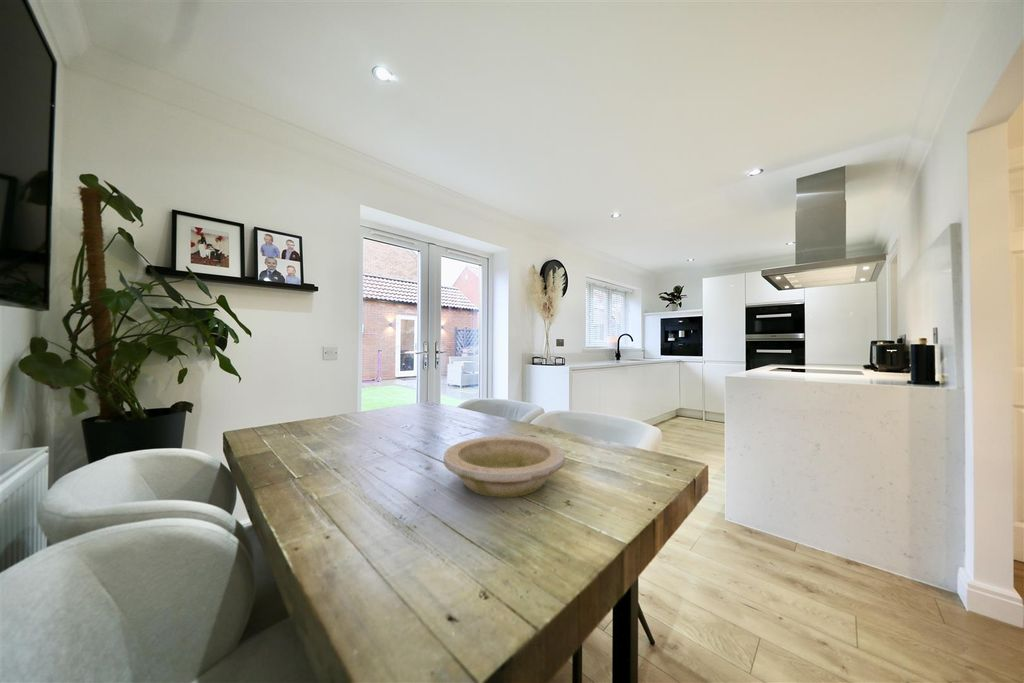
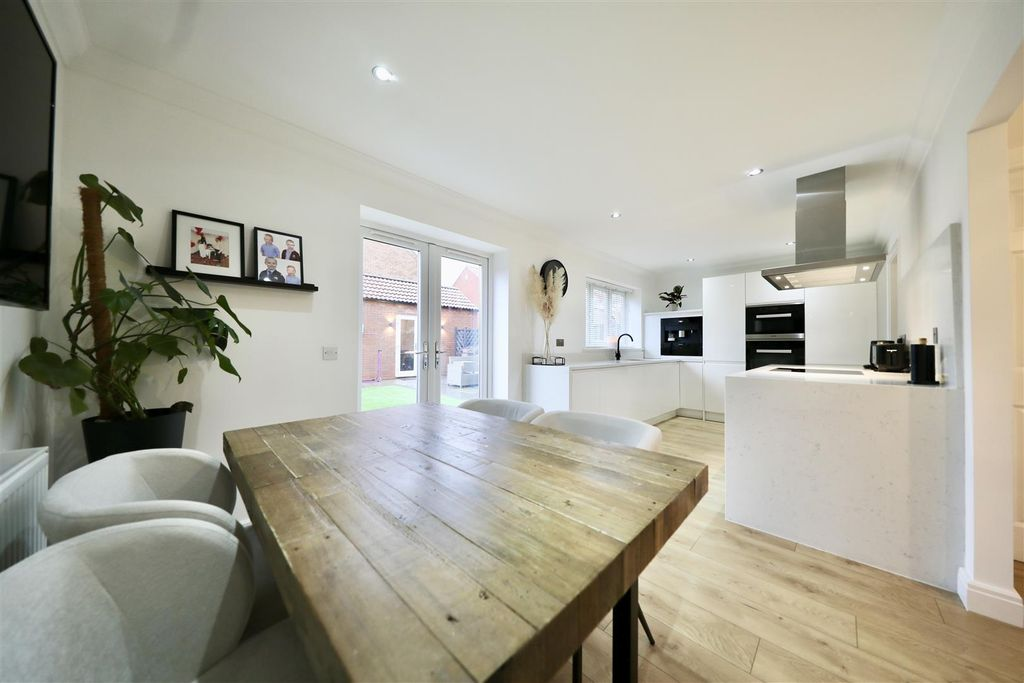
- bowl (504, 466)
